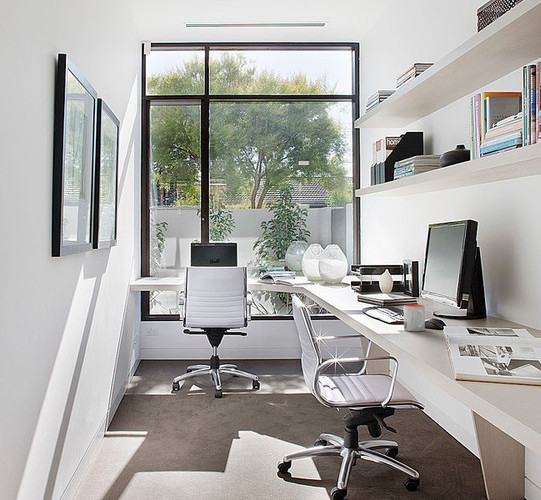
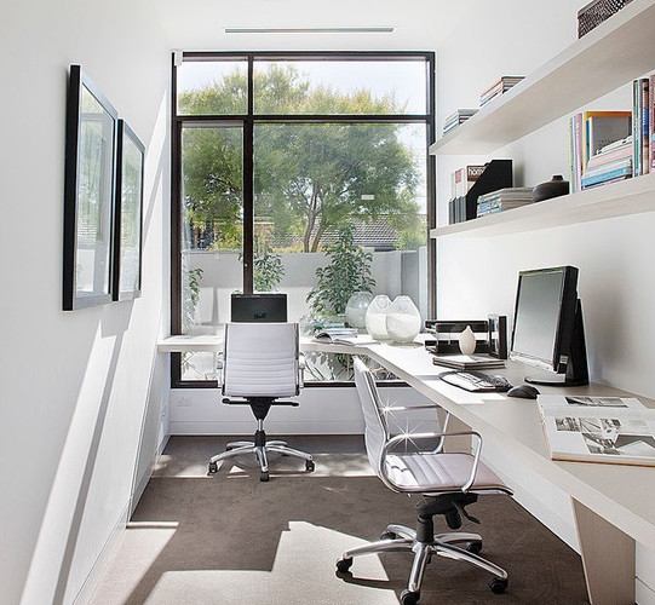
- mug (416, 318)
